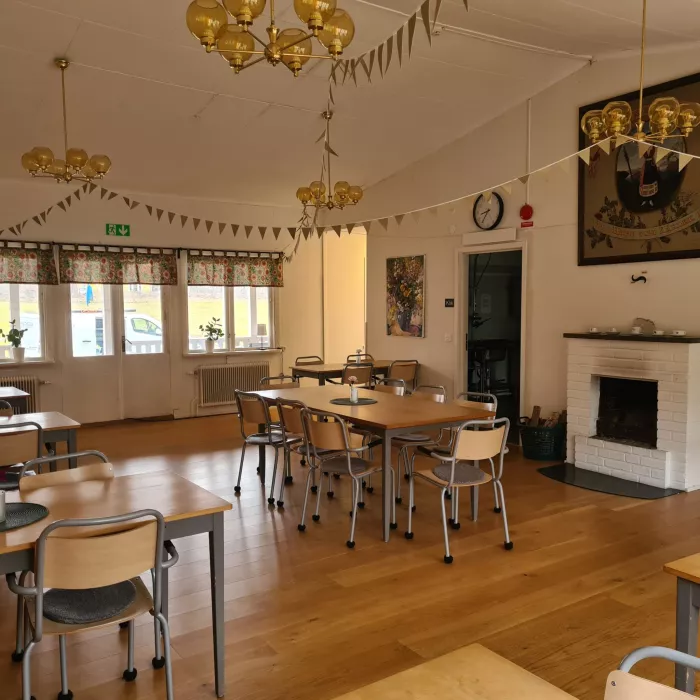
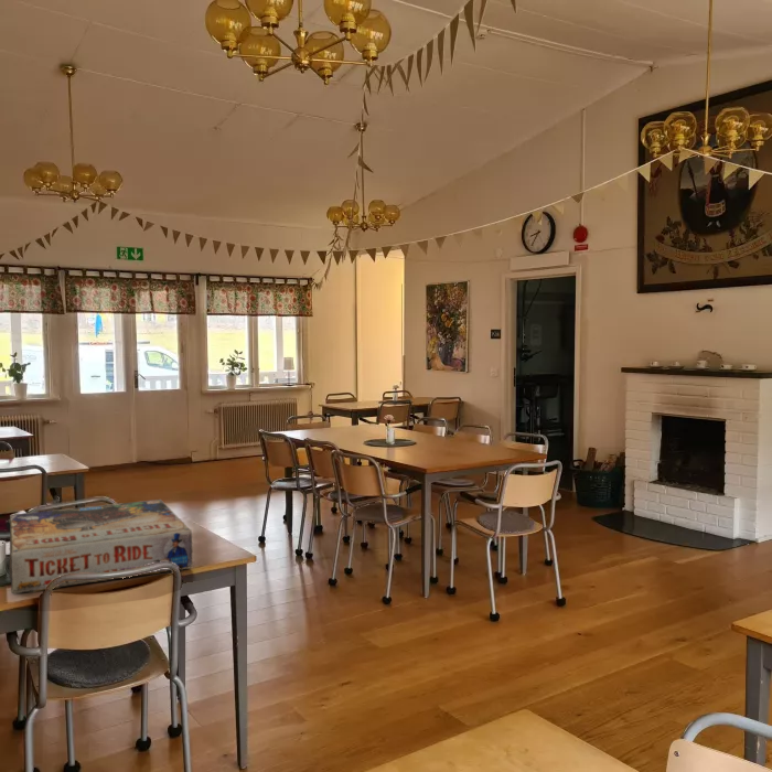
+ board game (96, 539)
